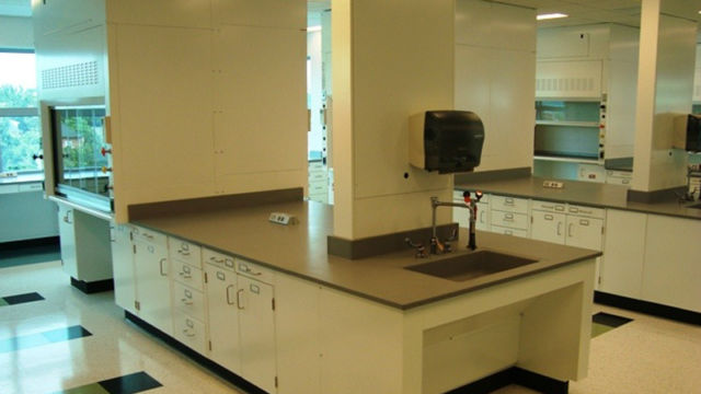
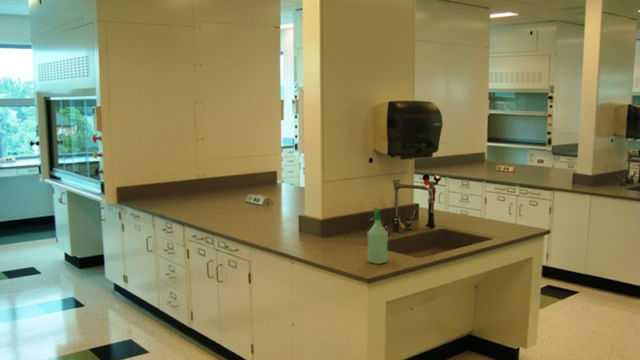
+ spray bottle (377, 235)
